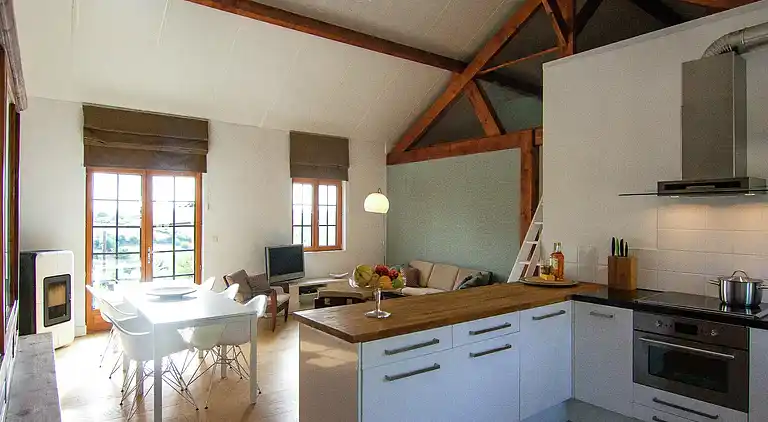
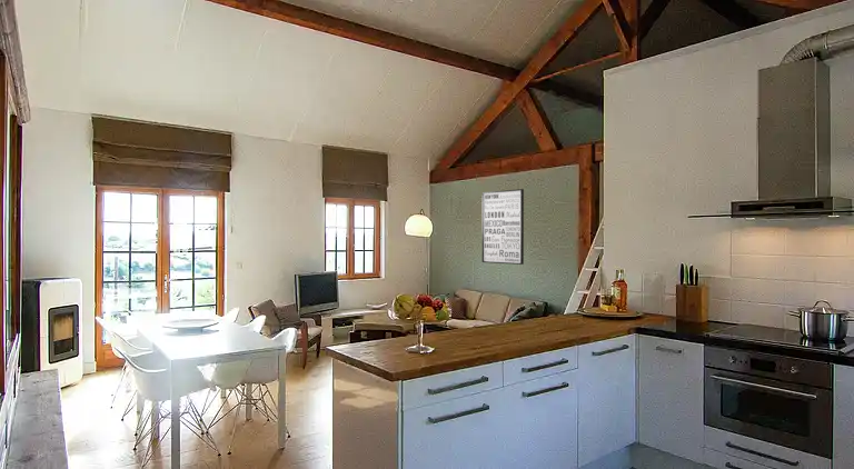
+ wall art (502, 227)
